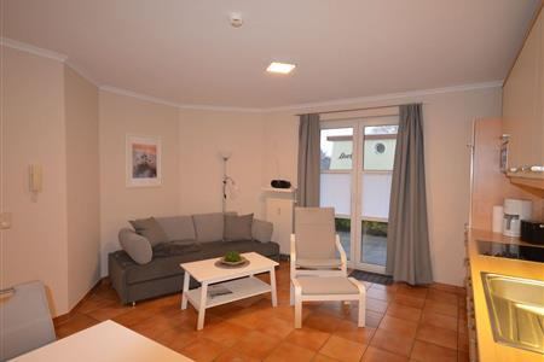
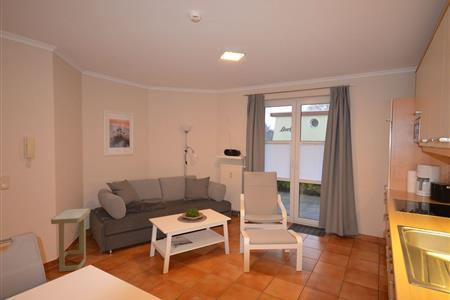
+ side table (79, 237)
